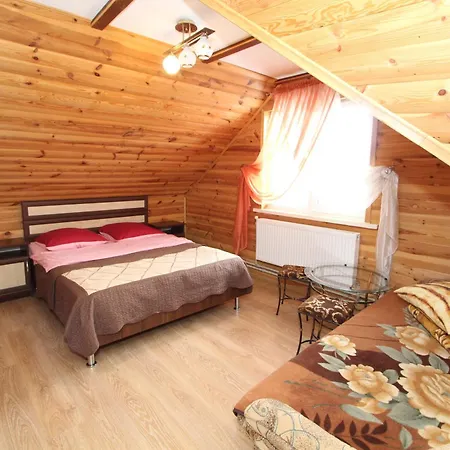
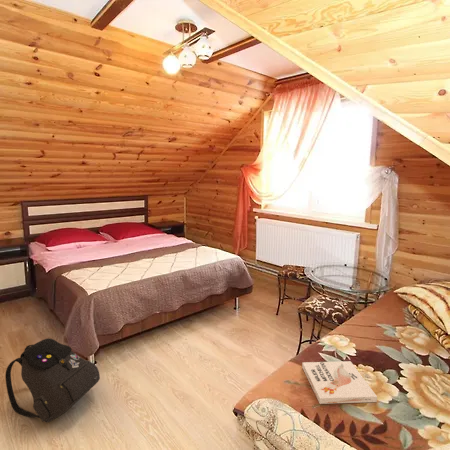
+ book (336, 380)
+ backpack (51, 375)
